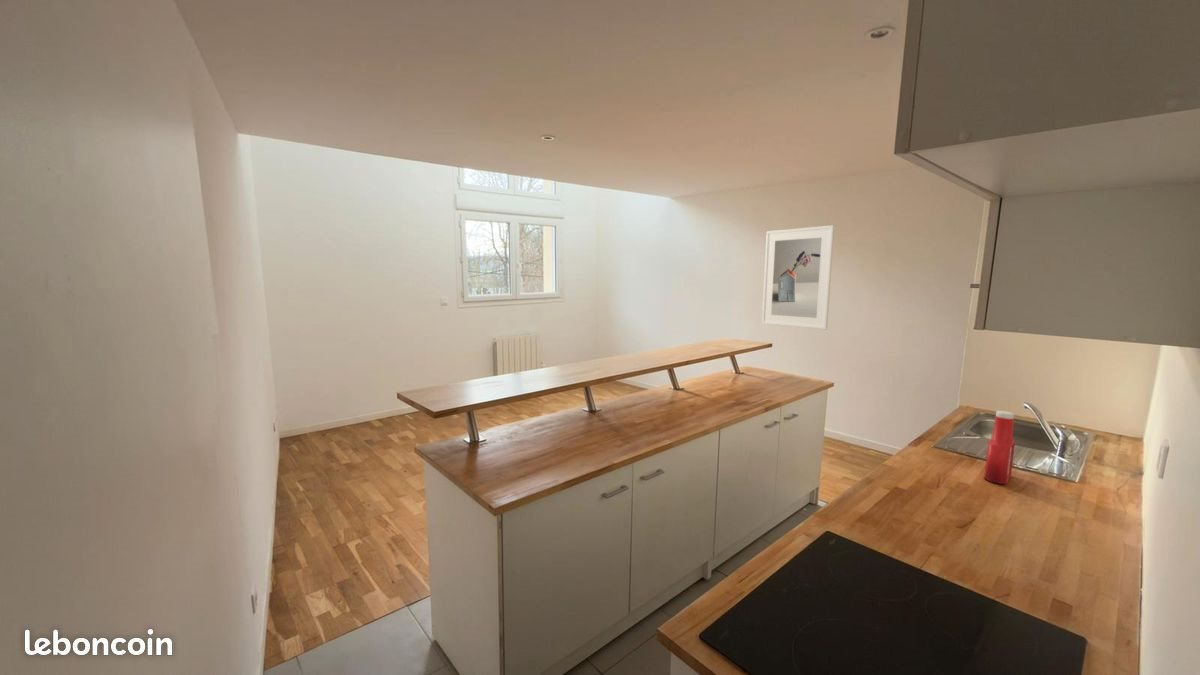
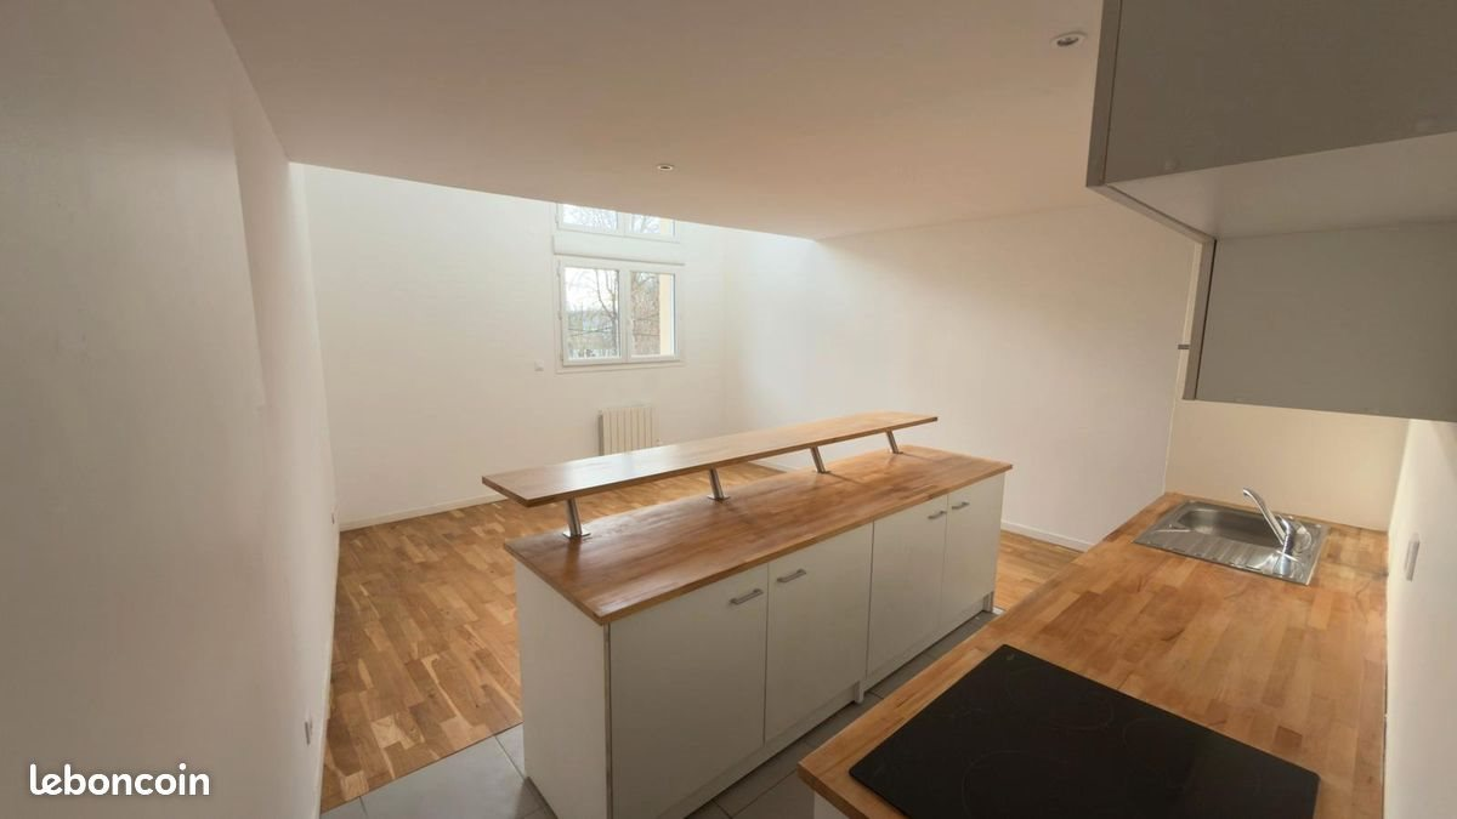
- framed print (795, 278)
- soap bottle (1001, 445)
